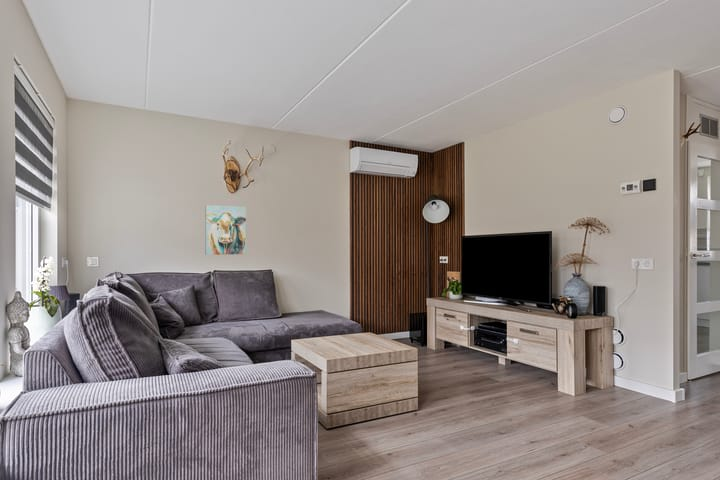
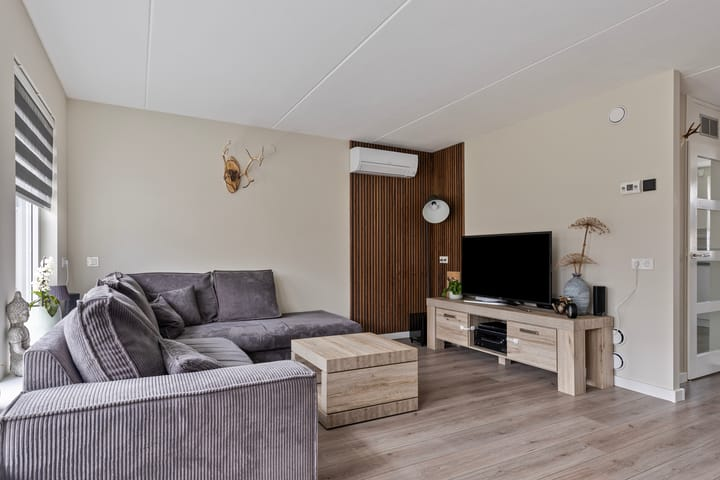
- wall art (226, 230)
